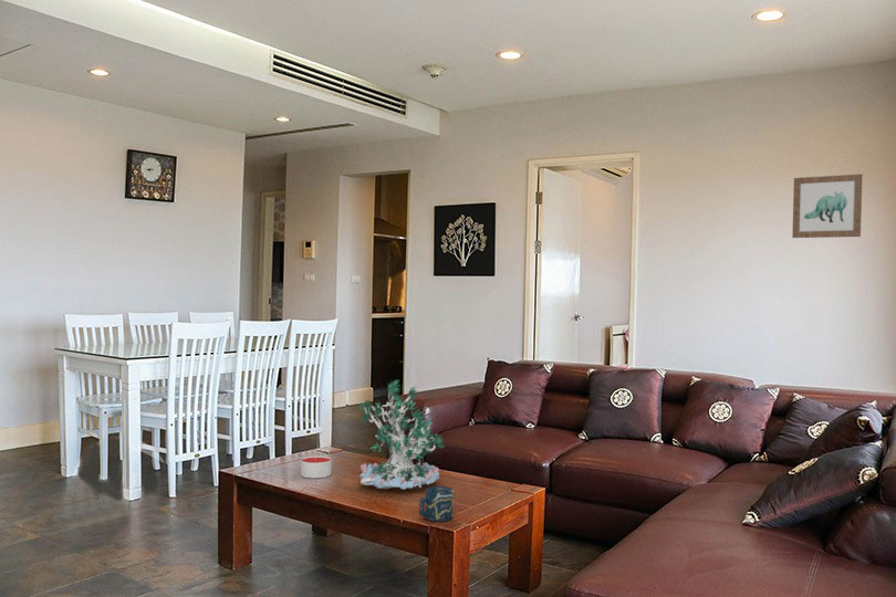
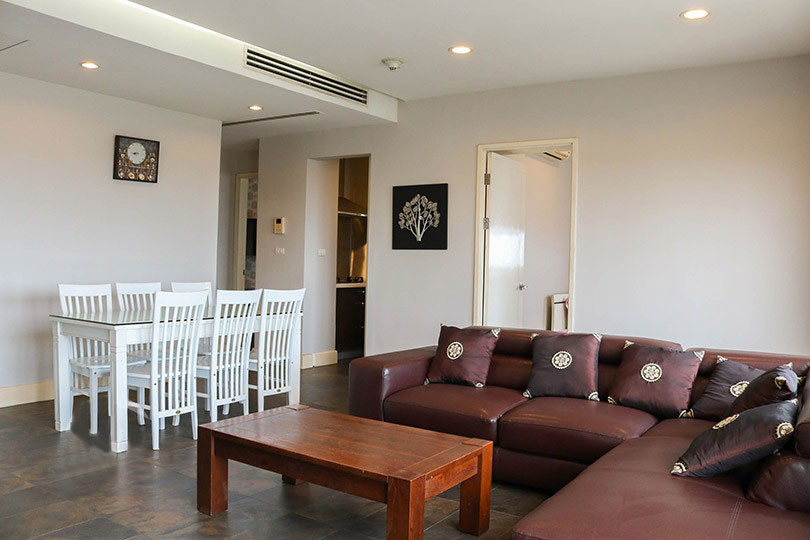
- candle (315, 465)
- plant (403, 432)
- wall art (826, 207)
- cup (435, 504)
